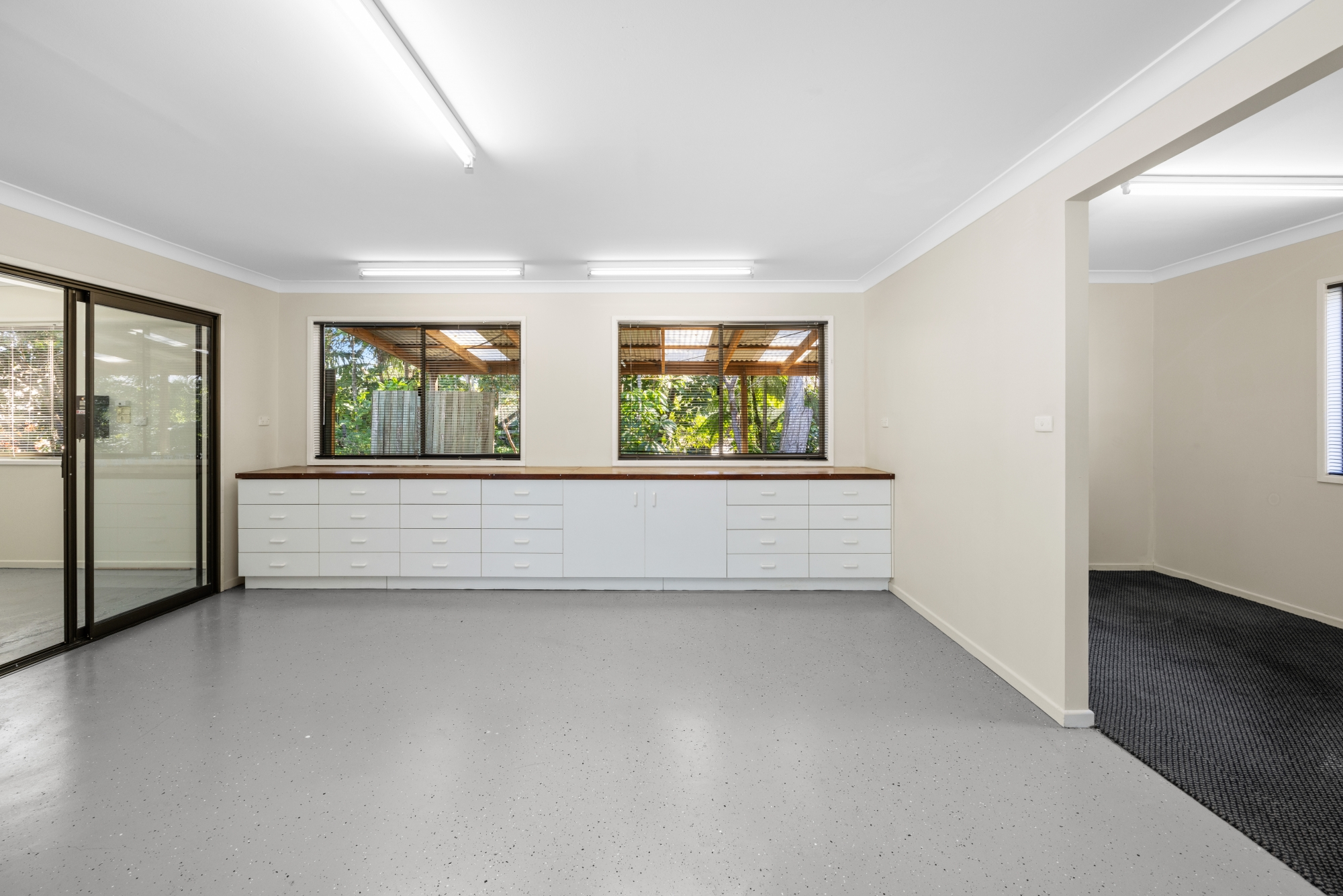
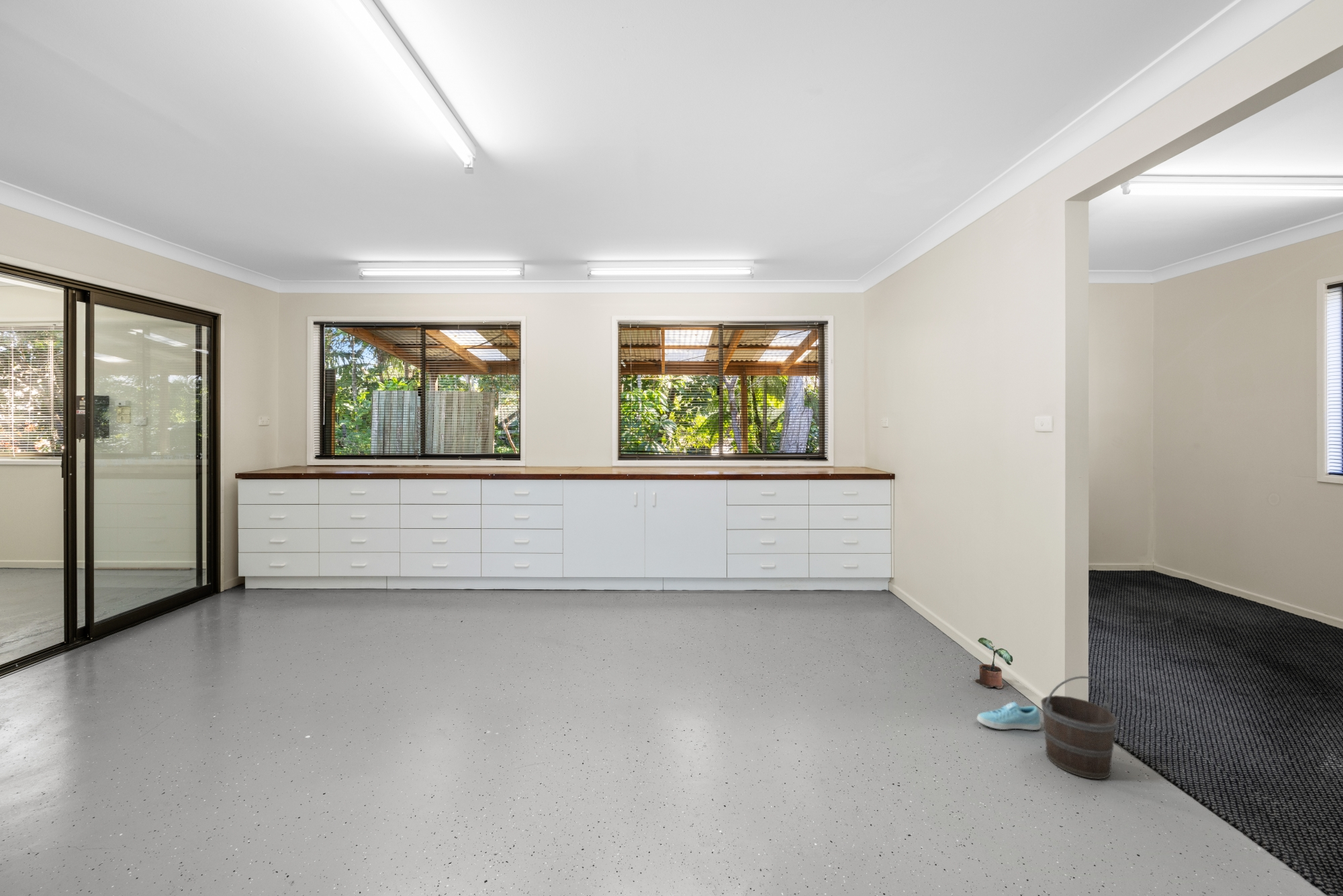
+ bucket (1077, 717)
+ sneaker (1007, 713)
+ potted plant (992, 662)
